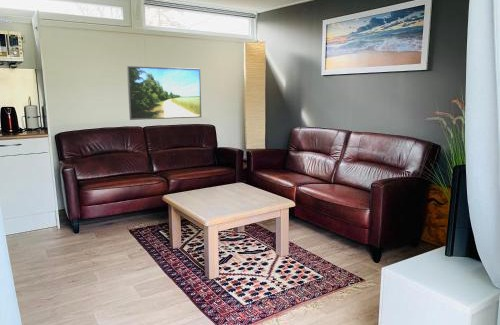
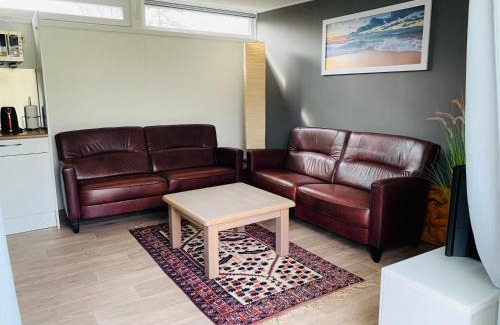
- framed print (166, 93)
